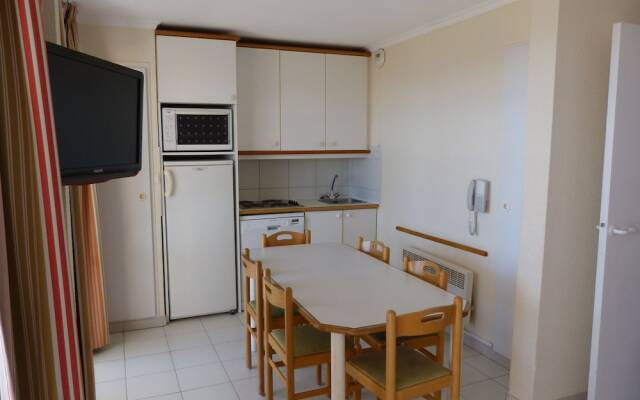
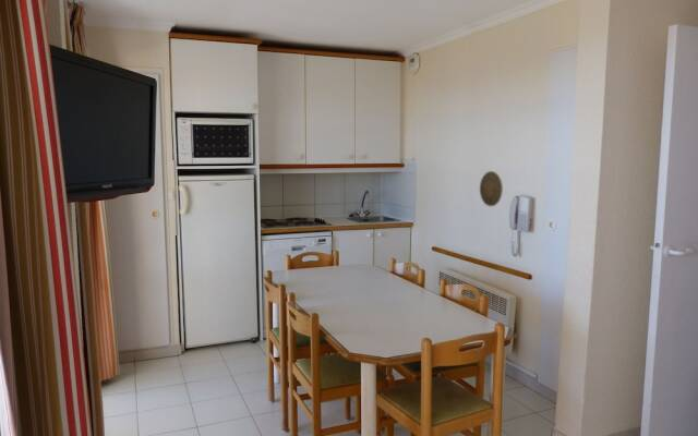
+ decorative plate (489, 189)
